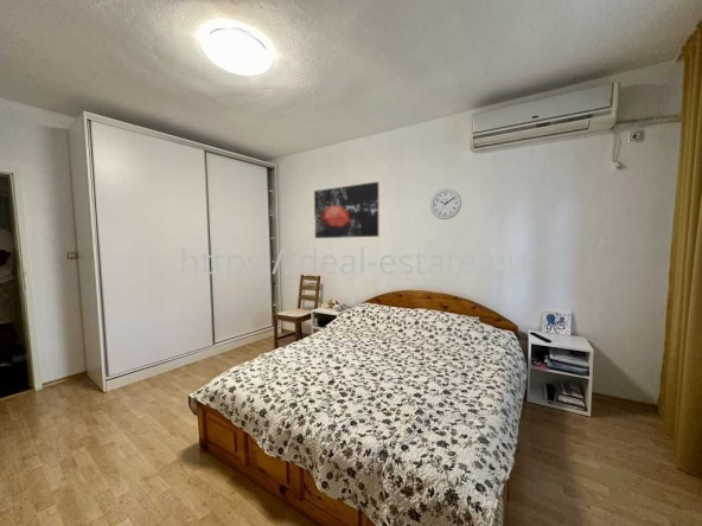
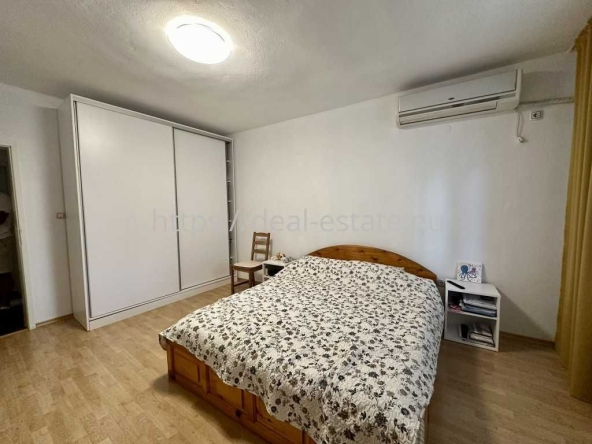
- wall art (344, 212)
- wall clock (445, 204)
